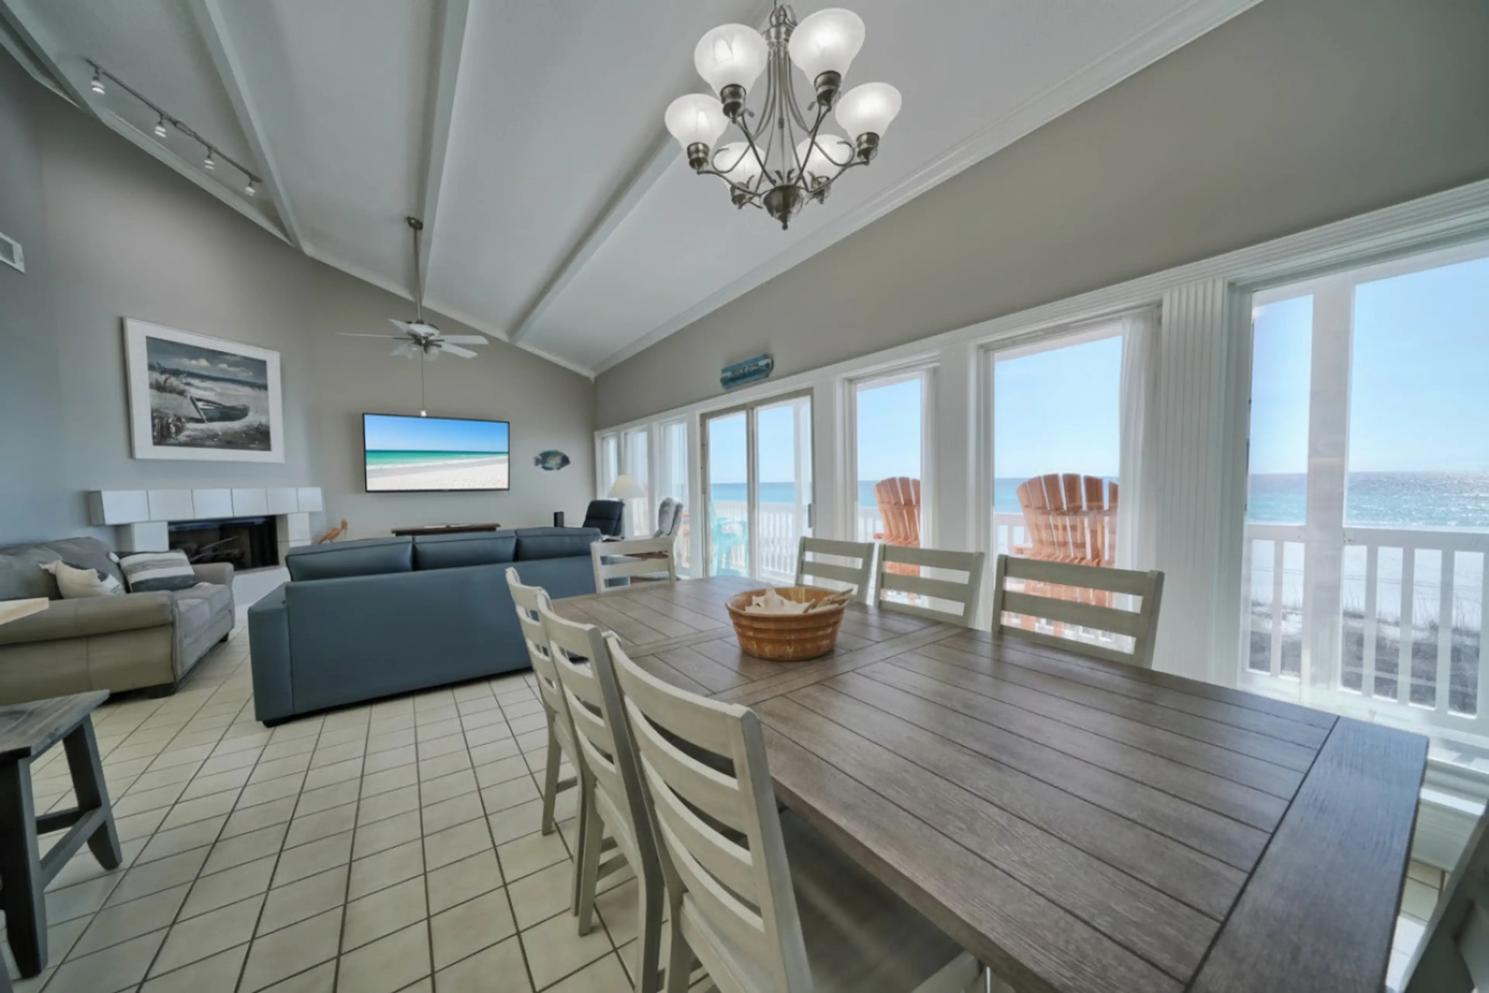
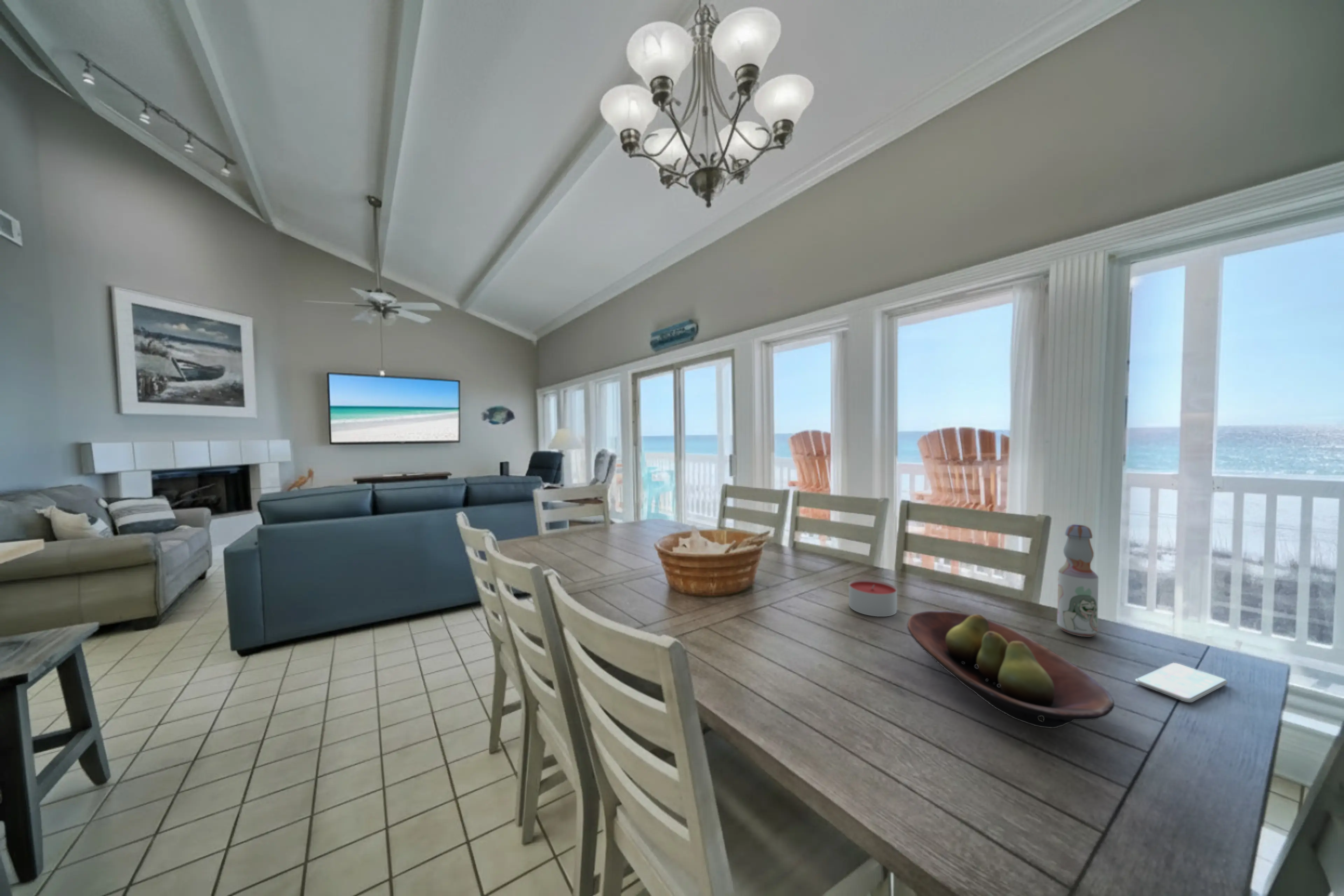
+ candle (872, 596)
+ fruit bowl (992, 654)
+ smartphone (1181, 681)
+ bottle (1078, 579)
